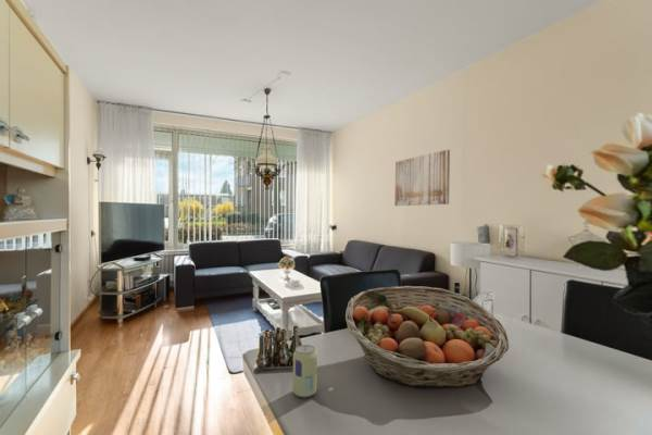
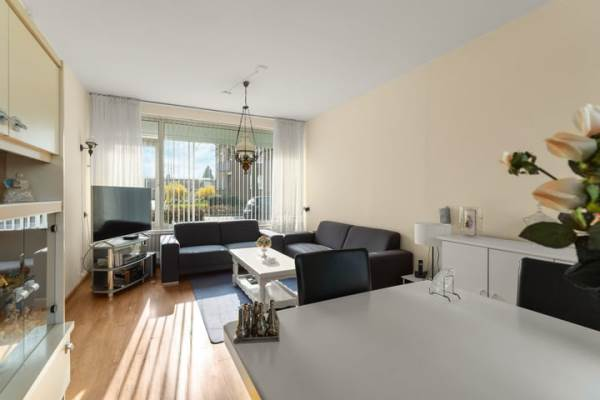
- fruit basket (421, 331)
- beverage can (304, 370)
- wall art (419, 181)
